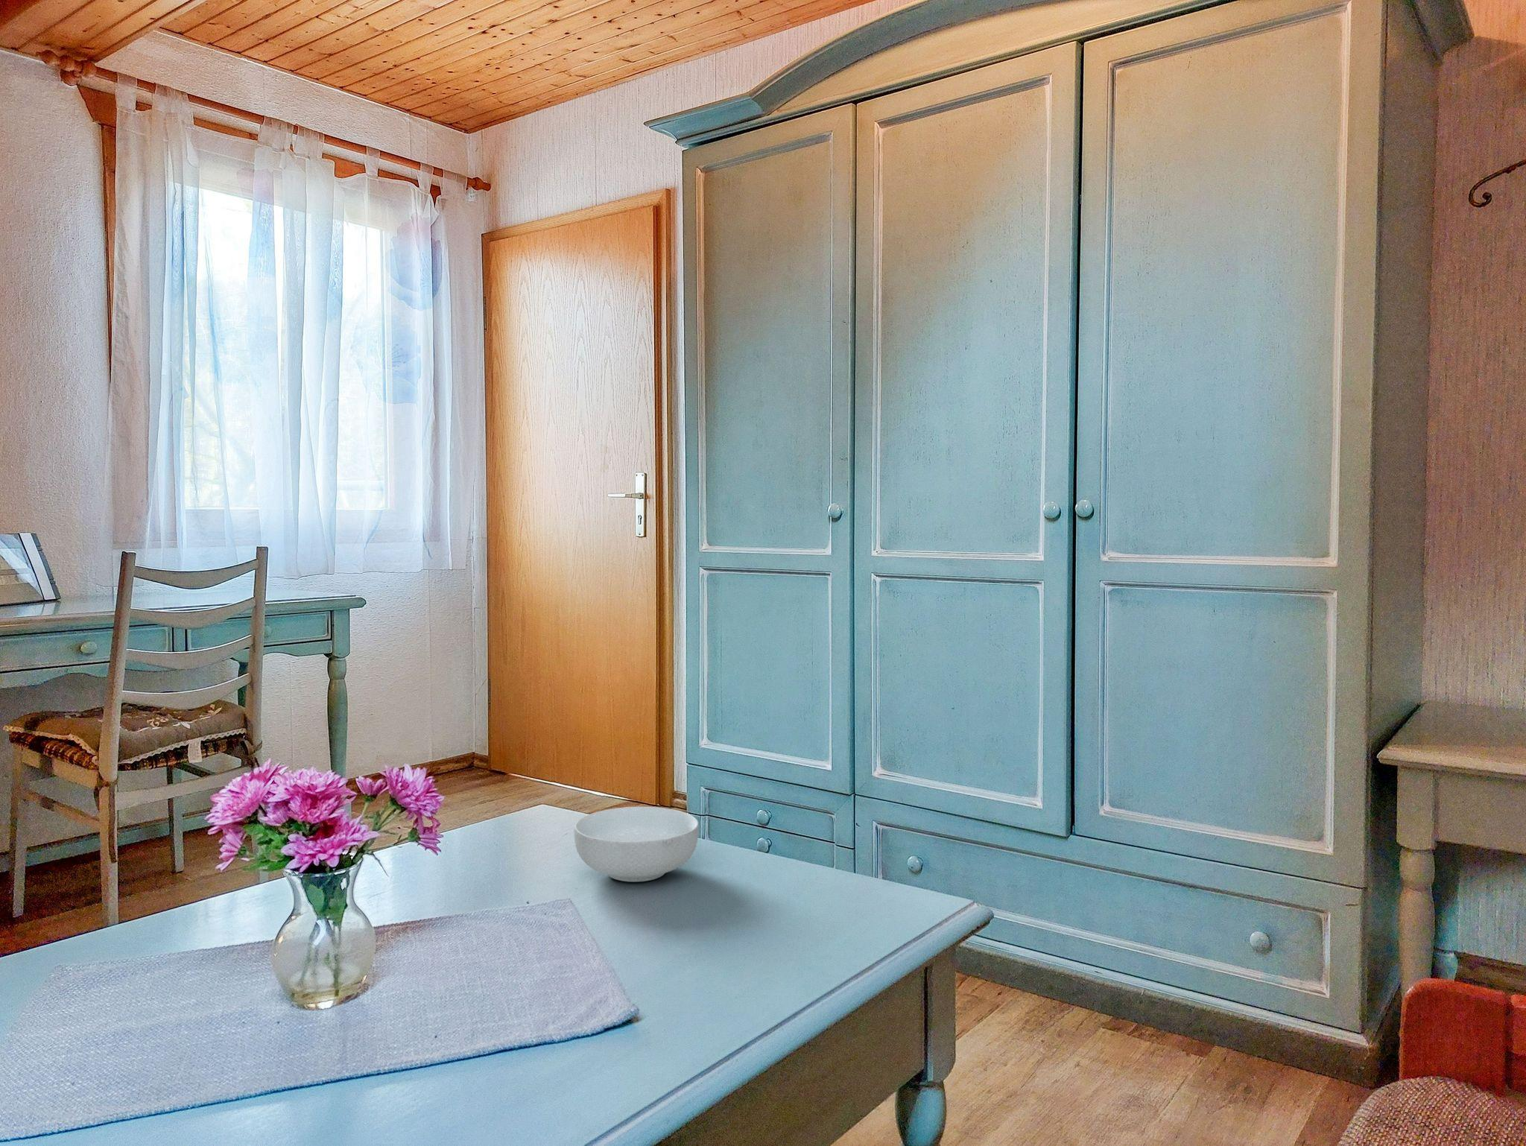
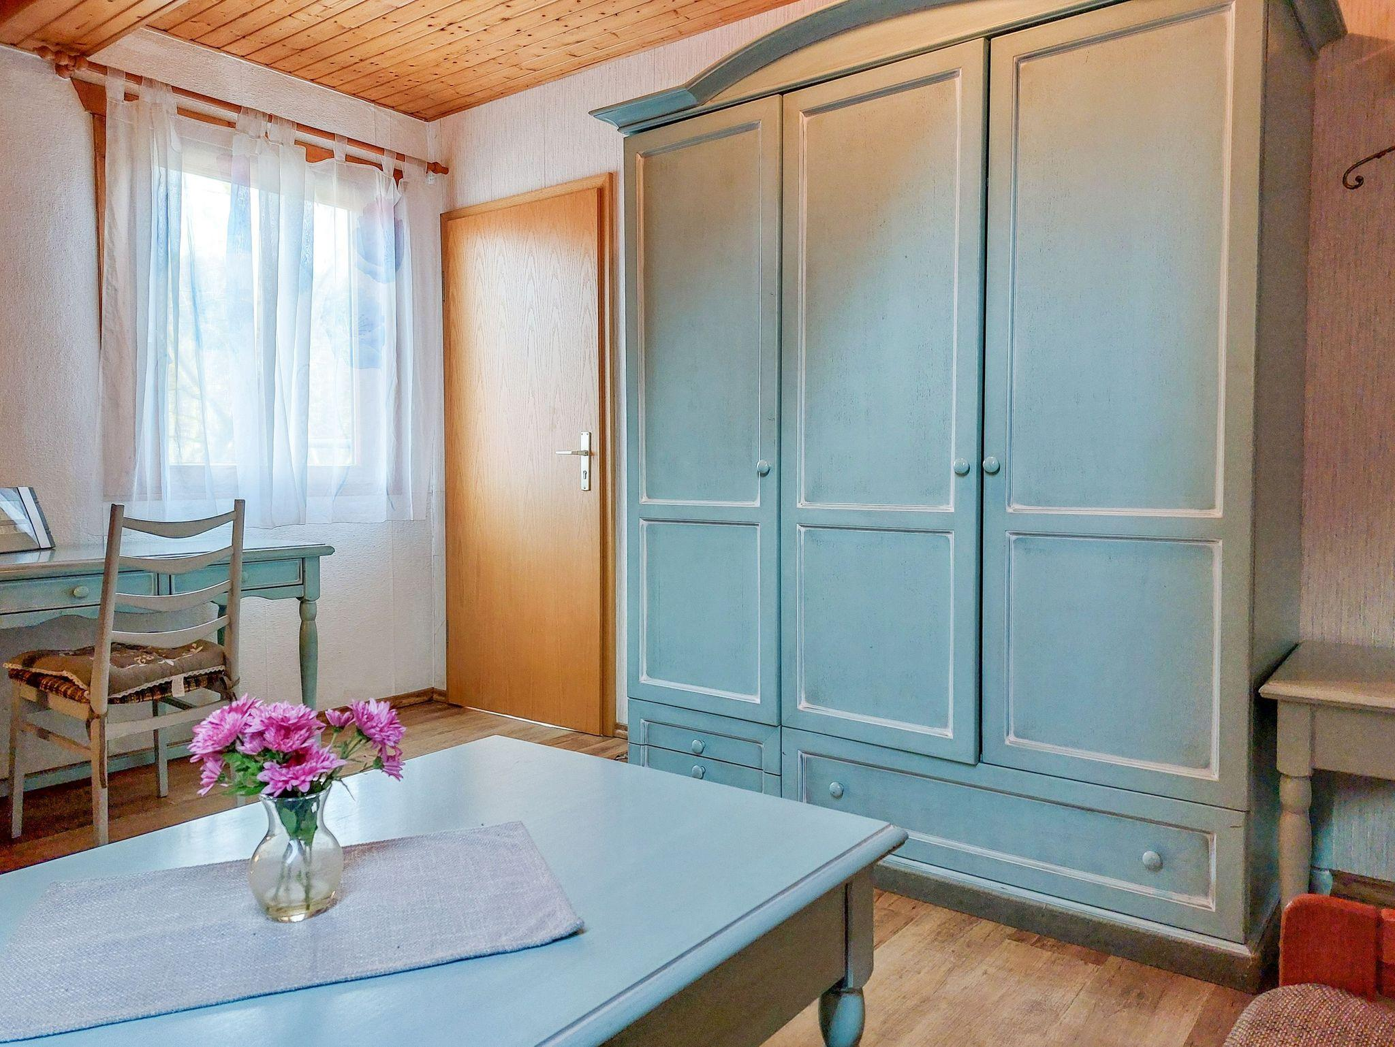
- cereal bowl (637, 847)
